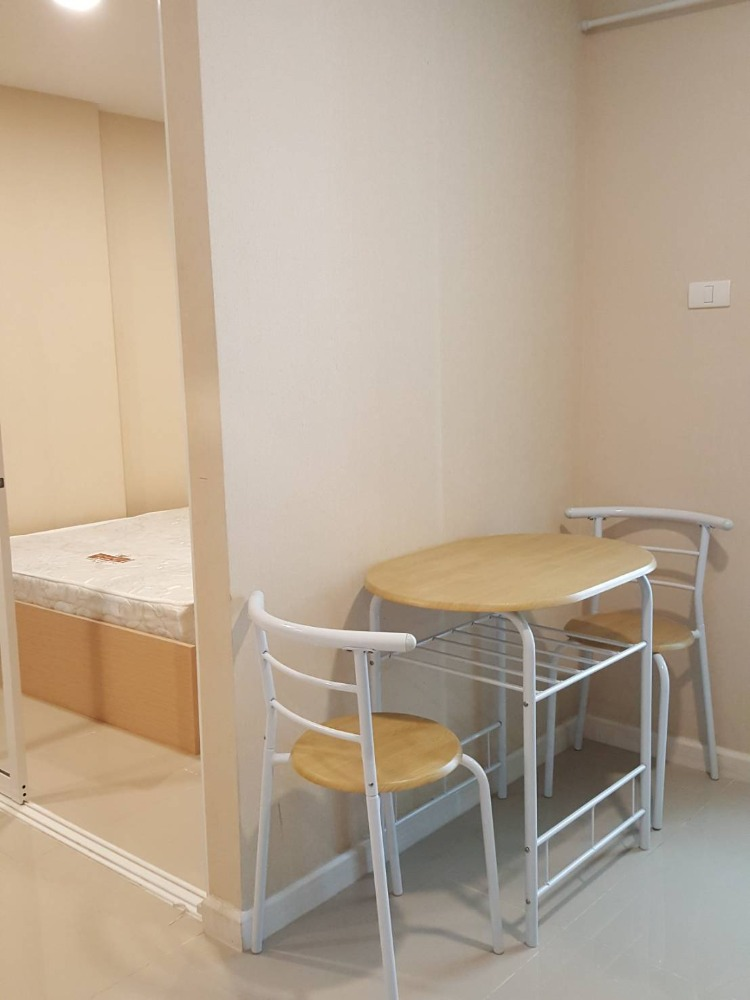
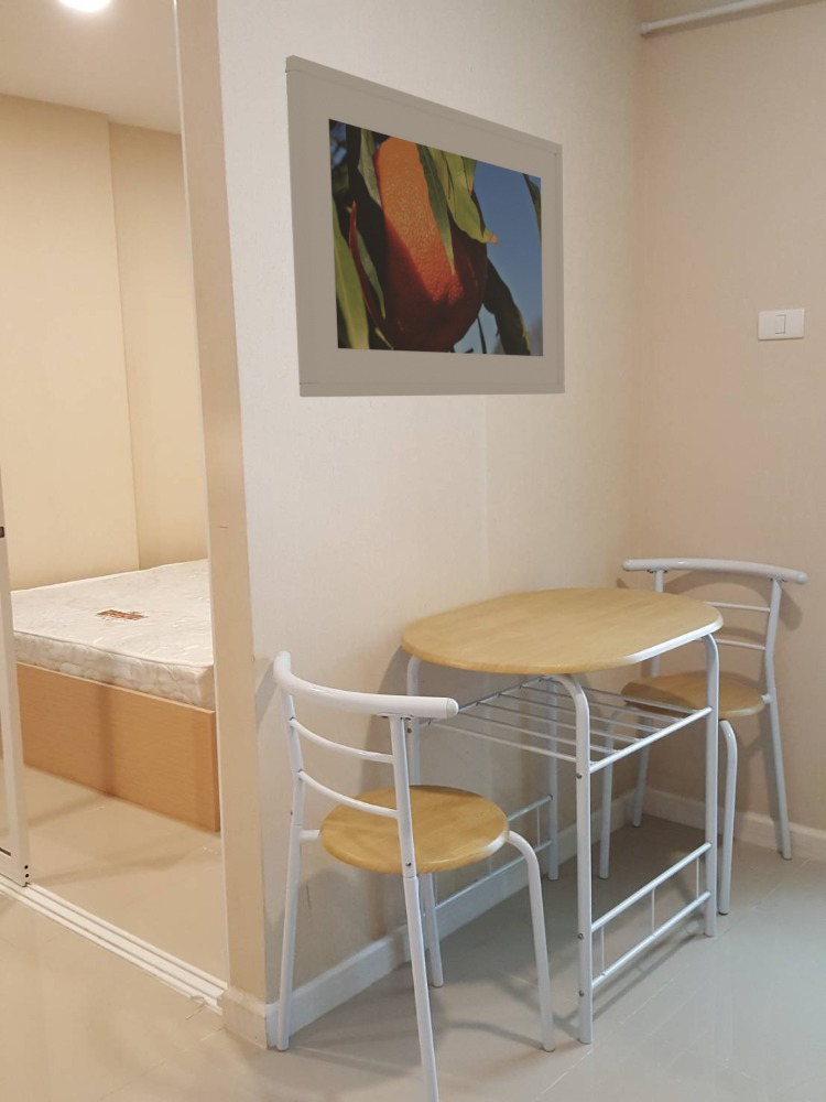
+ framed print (448, 253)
